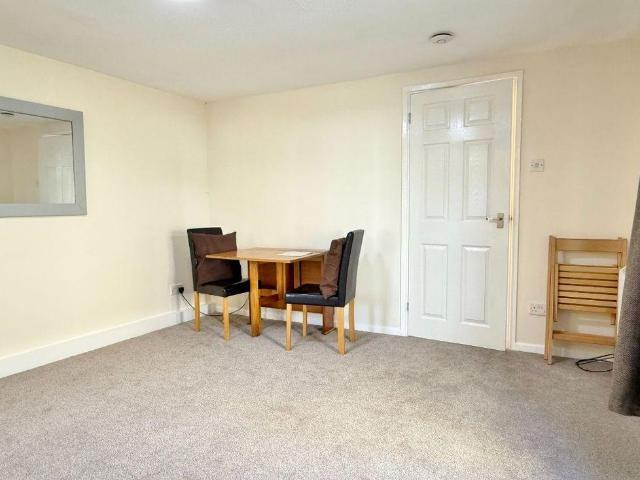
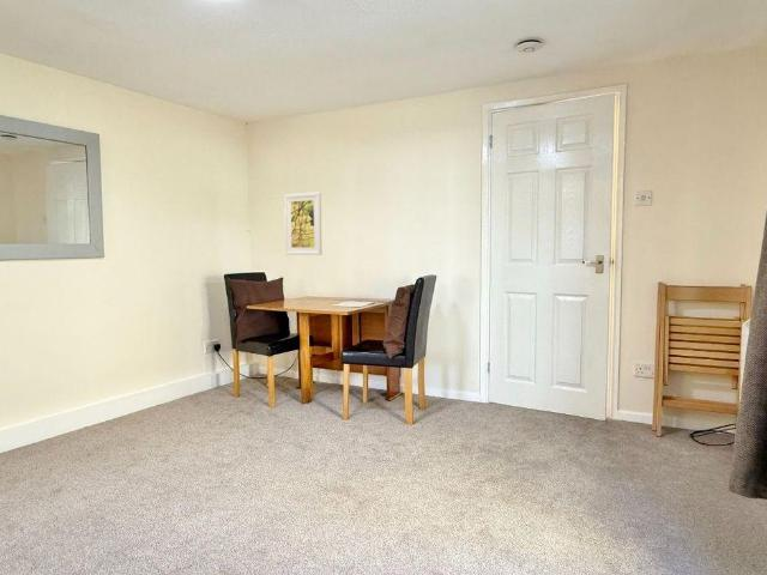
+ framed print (302, 224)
